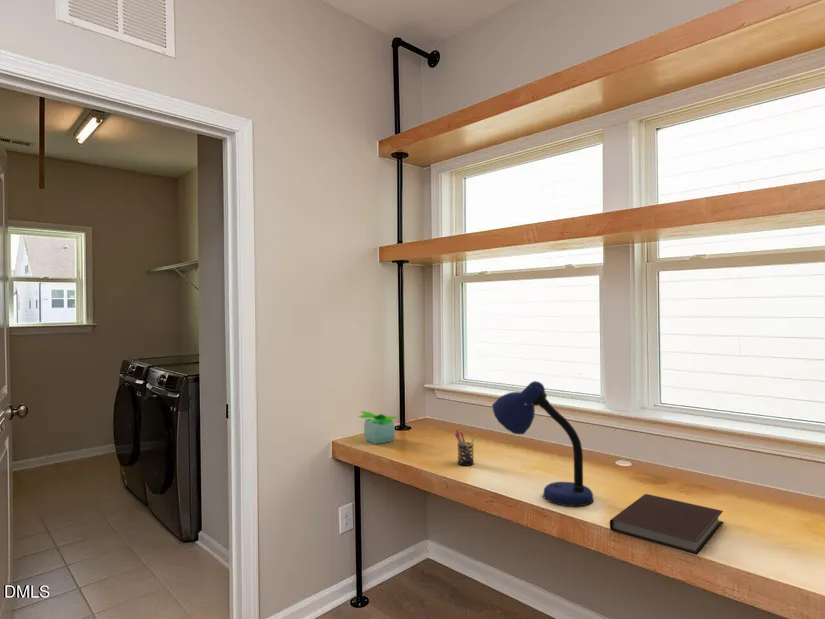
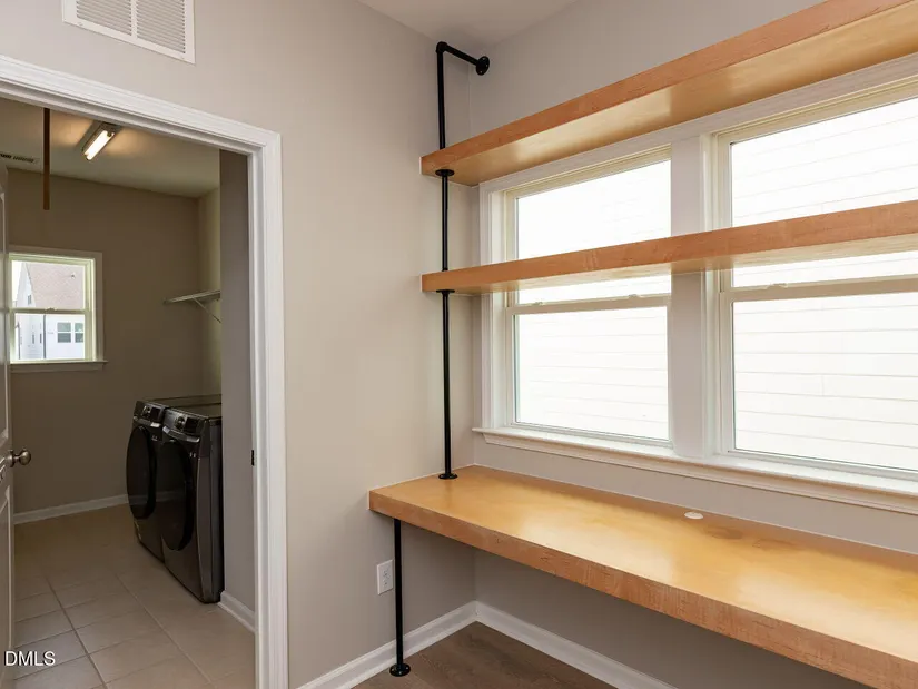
- potted plant (377, 426)
- notebook (667, 520)
- desk lamp (529, 427)
- pen holder (464, 447)
